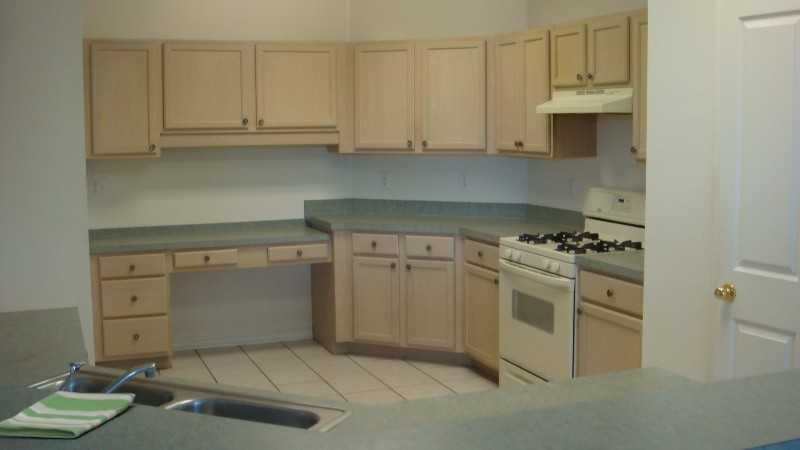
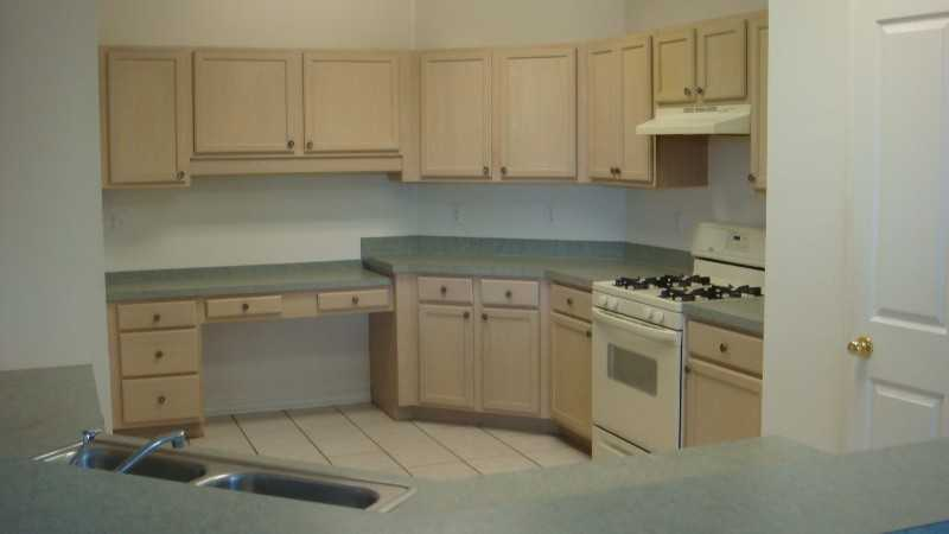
- dish towel (66, 412)
